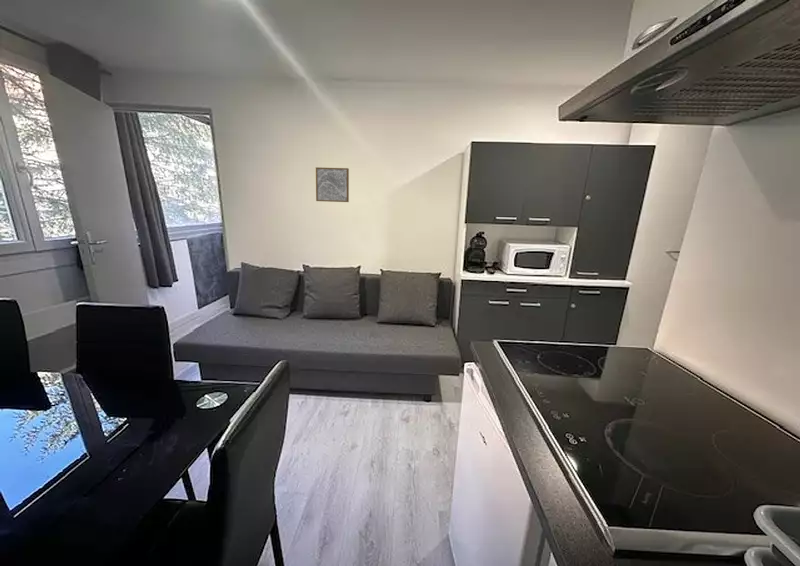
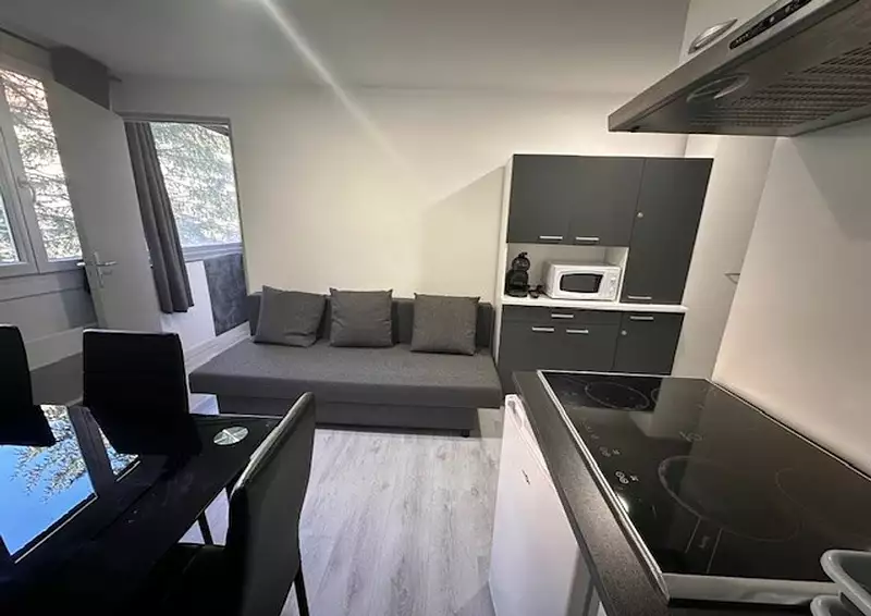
- wall art (332, 185)
